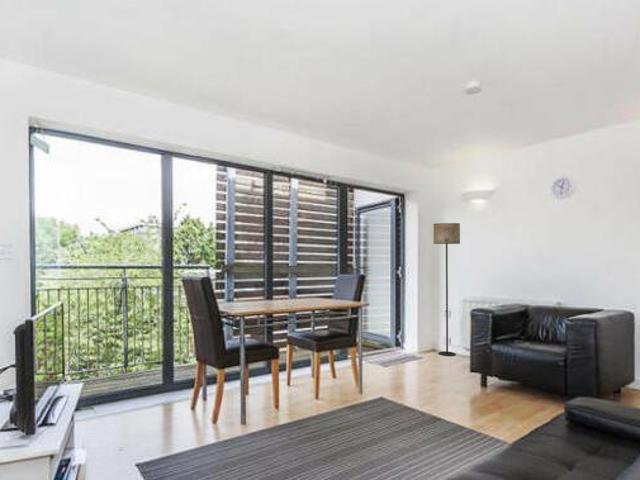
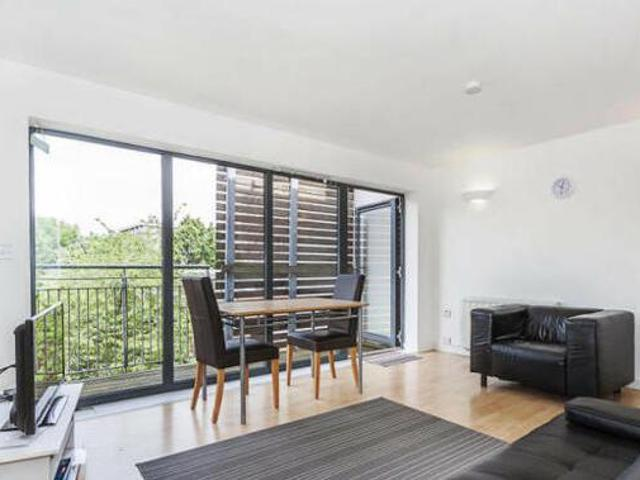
- floor lamp (446, 288)
